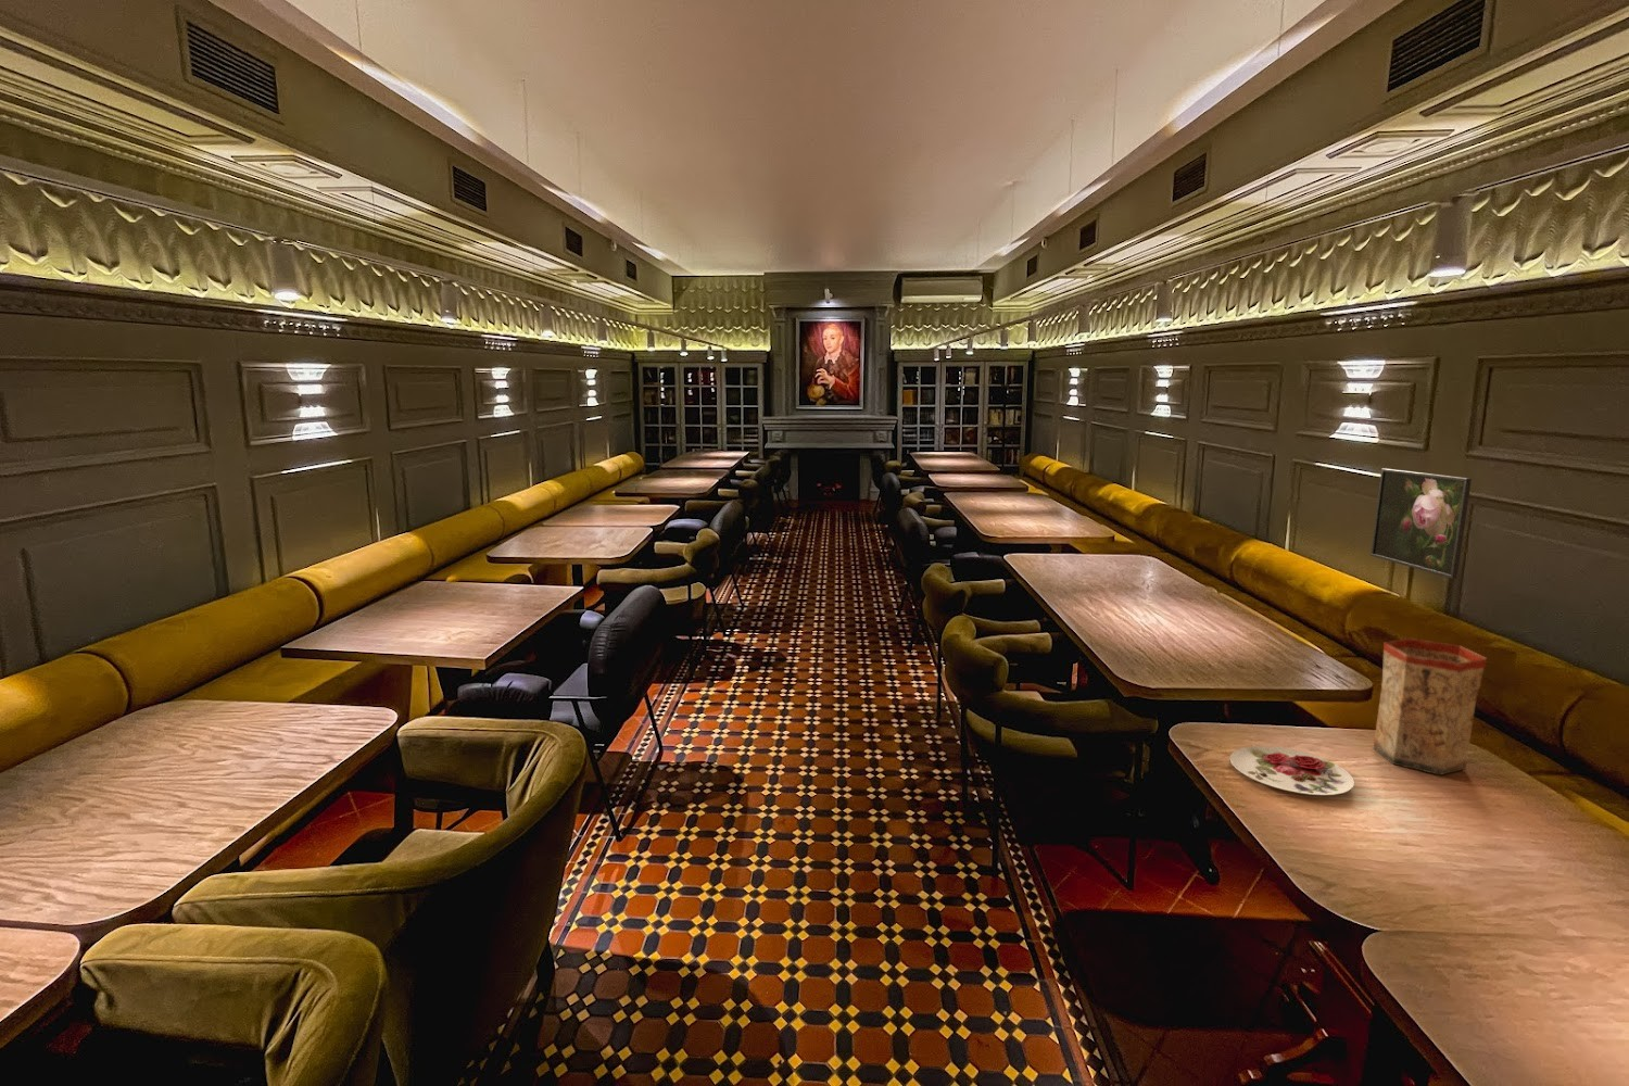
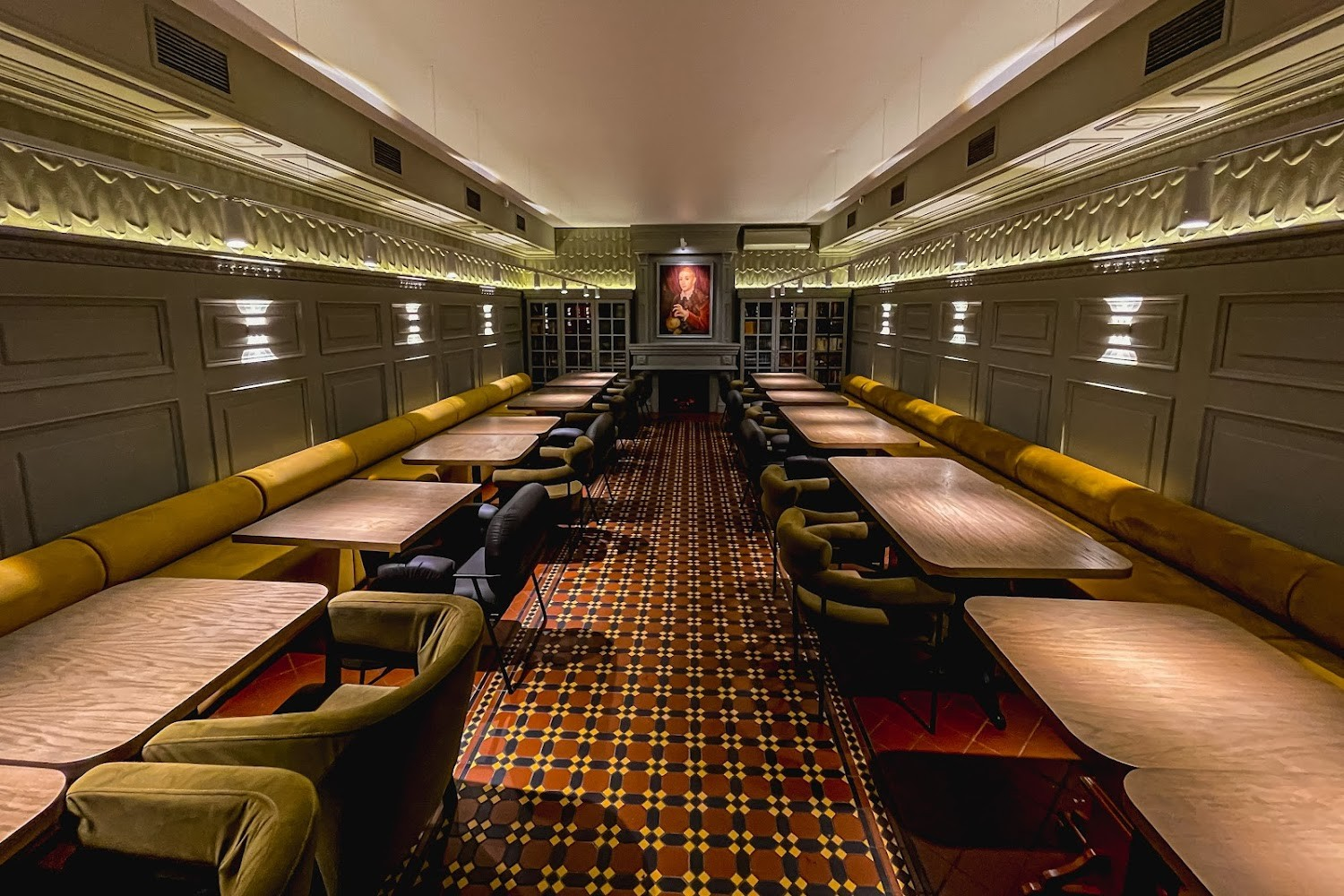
- plate (1290, 767)
- vase (1425, 705)
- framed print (1416, 520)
